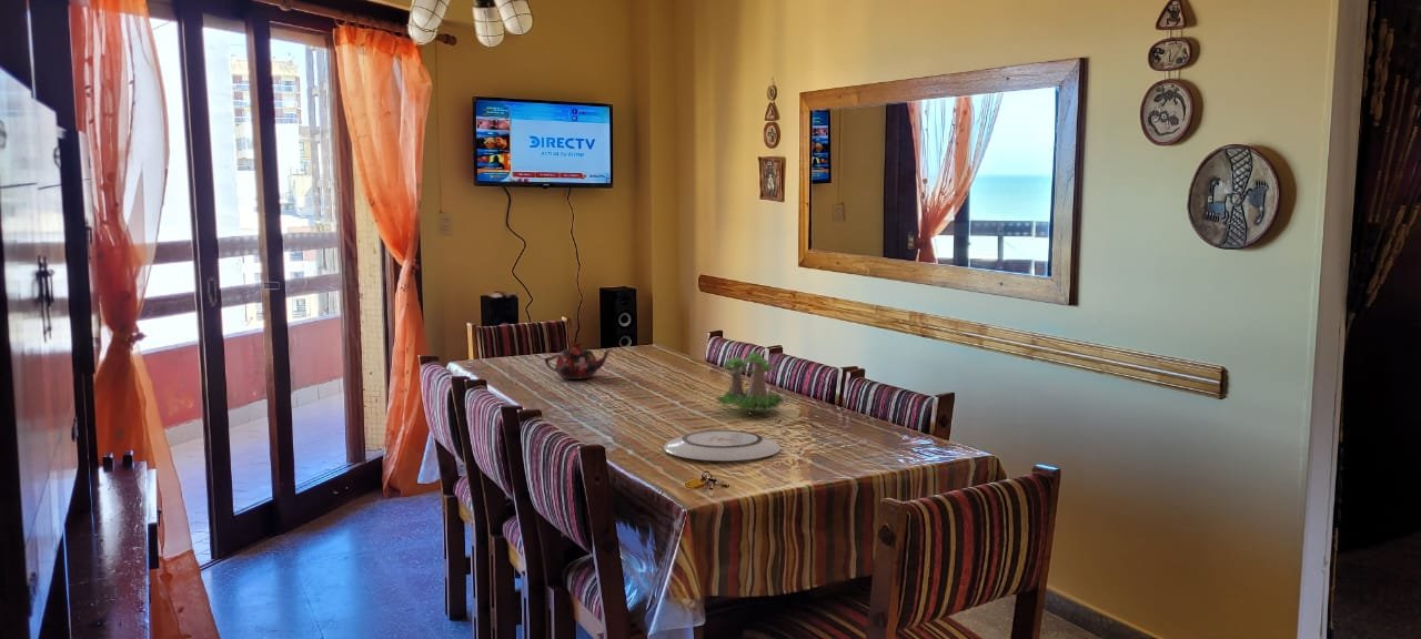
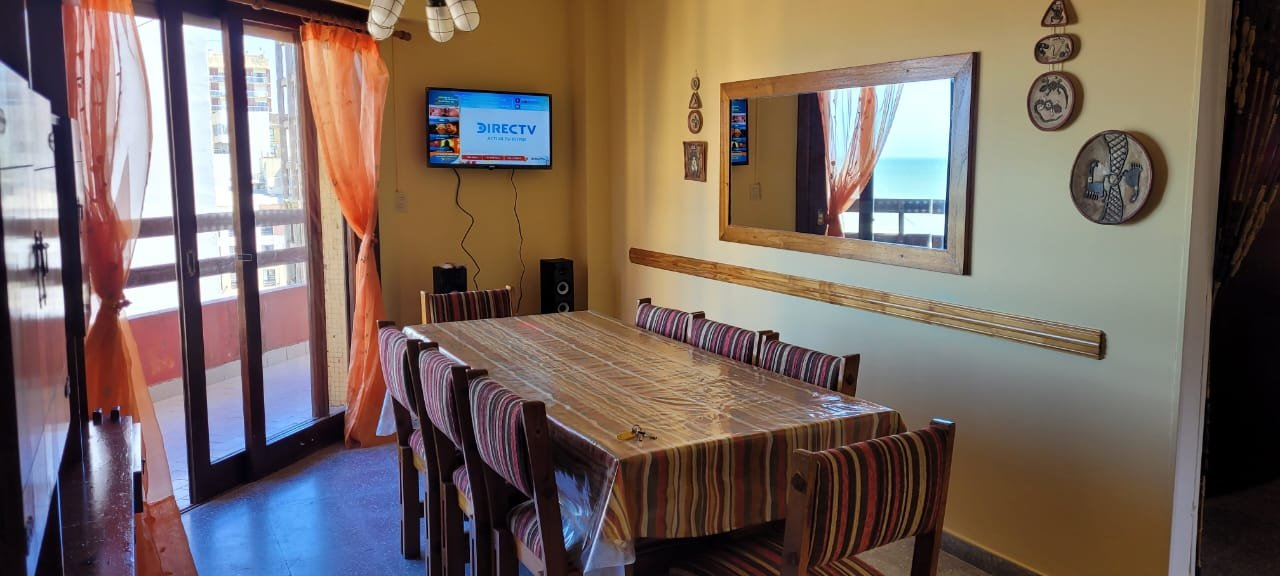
- teapot (578, 359)
- plate (722, 443)
- plant (749, 369)
